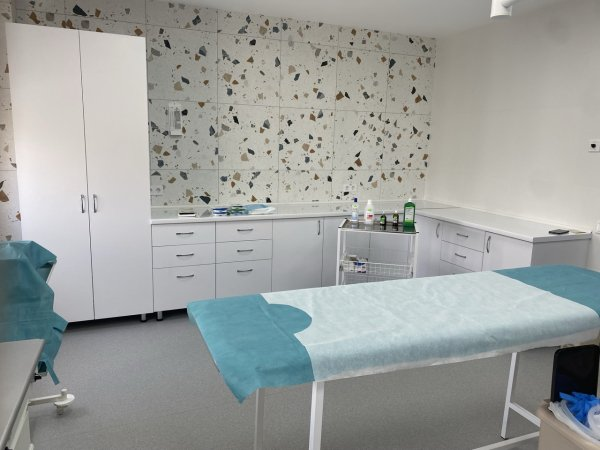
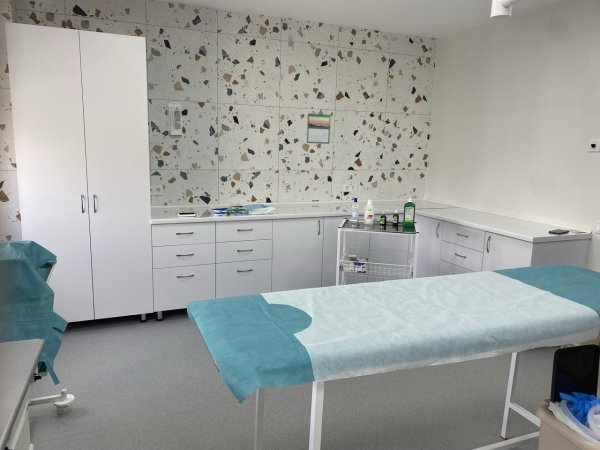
+ calendar (318, 128)
